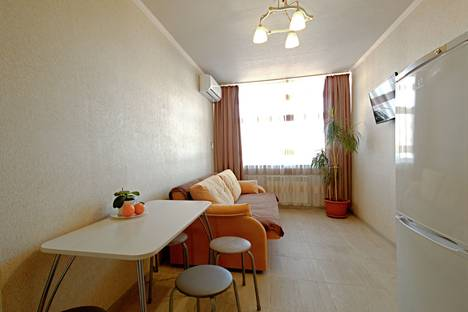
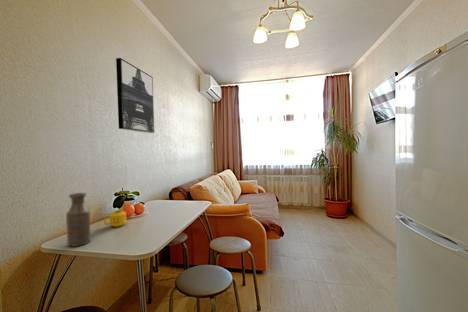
+ mug (115, 218)
+ wall art (137, 100)
+ bottle (78, 218)
